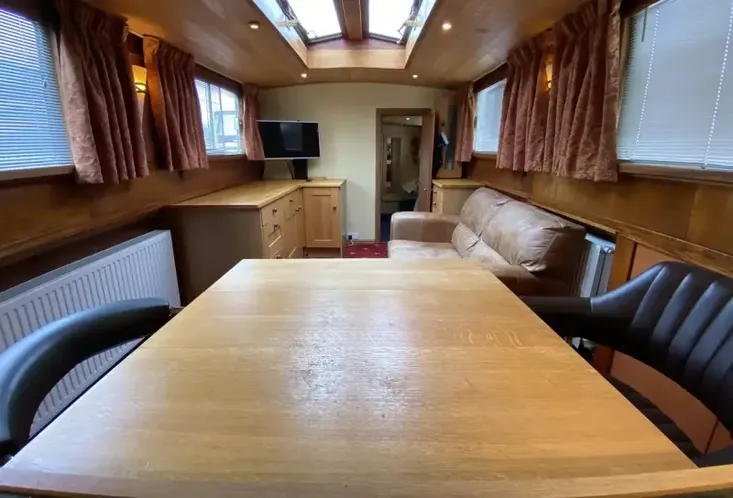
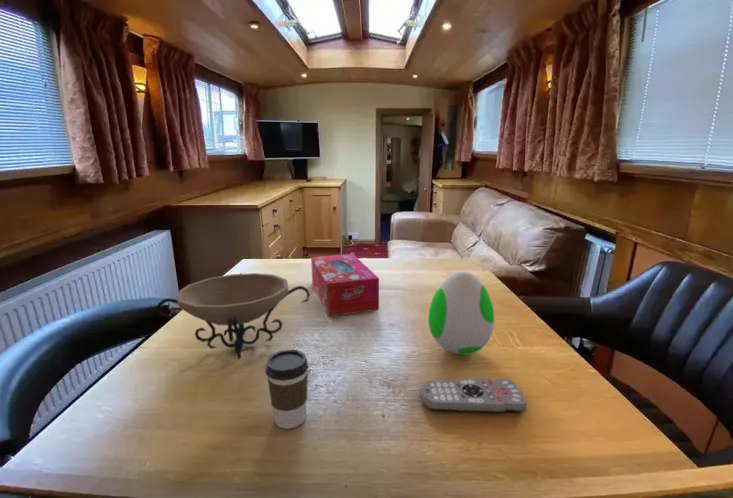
+ remote control (470, 395)
+ coffee cup (288, 389)
+ decorative egg (460, 312)
+ tissue box (342, 281)
+ decorative bowl (238, 317)
